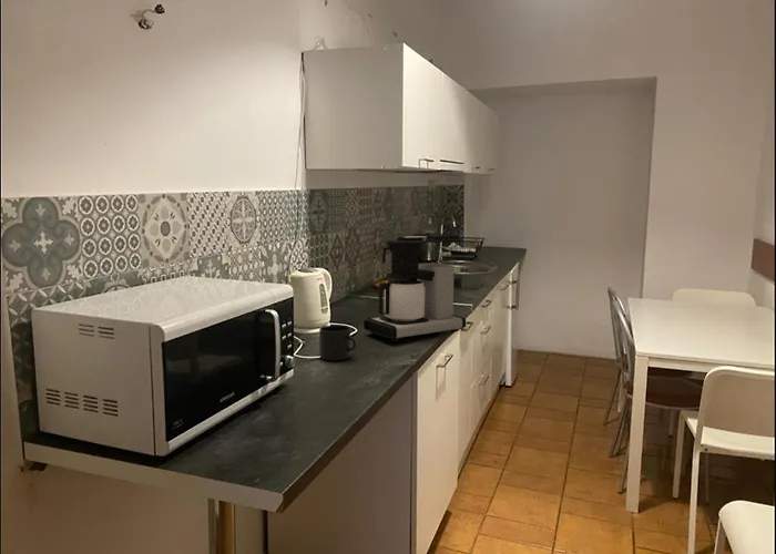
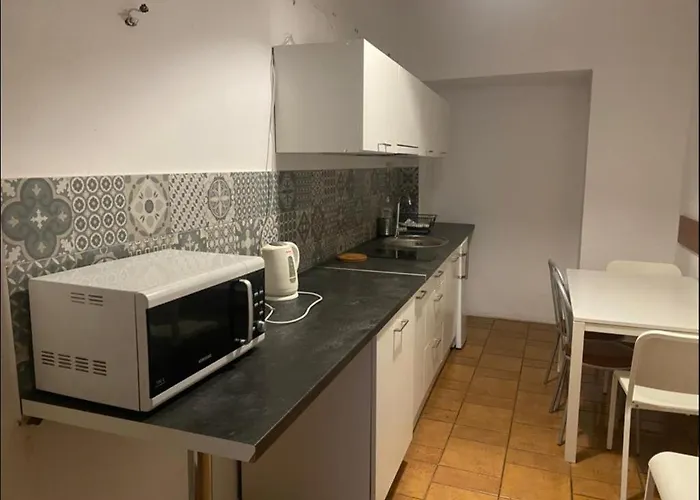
- coffee maker (416, 284)
- mug (338, 342)
